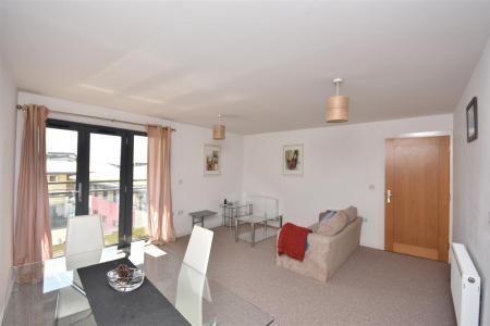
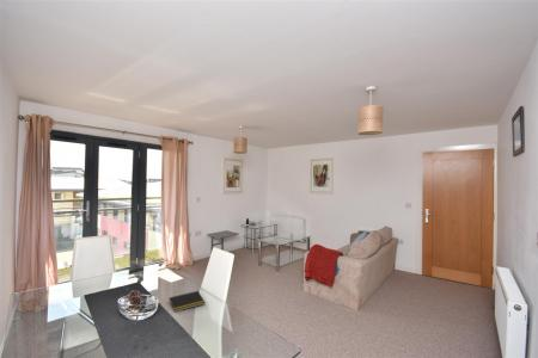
+ notepad (187, 300)
